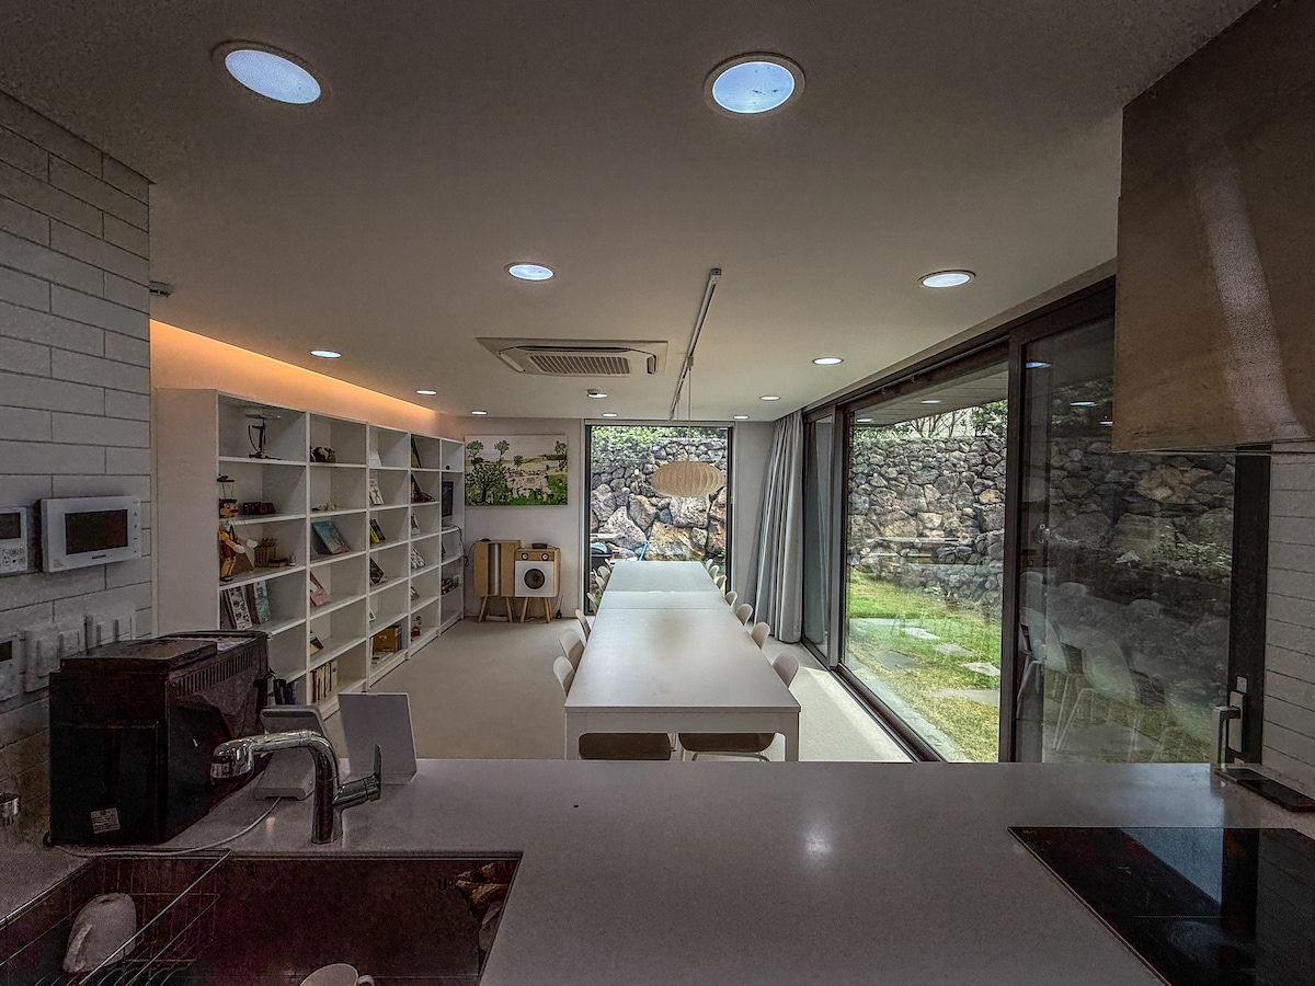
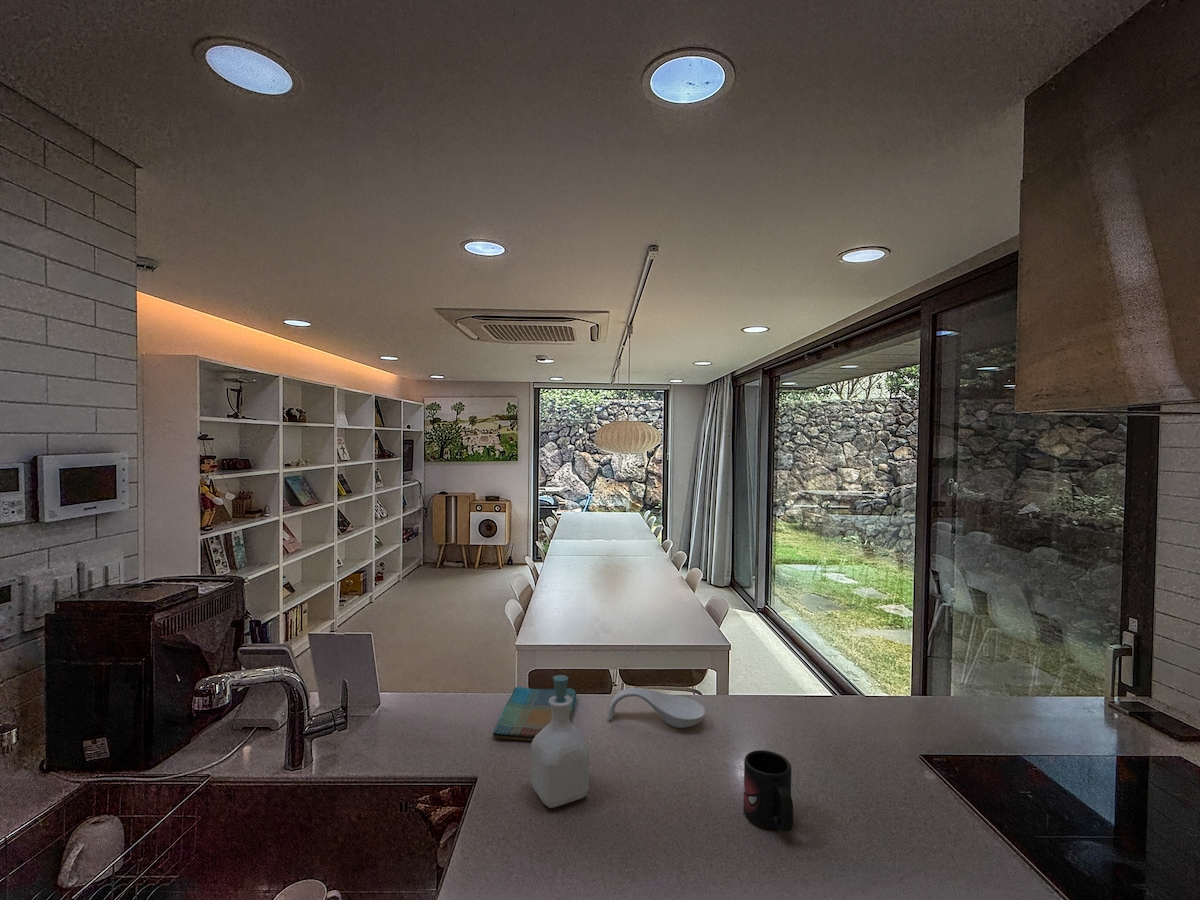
+ spoon rest (656, 706)
+ mug (772, 794)
+ dish towel (537, 711)
+ soap bottle (560, 735)
